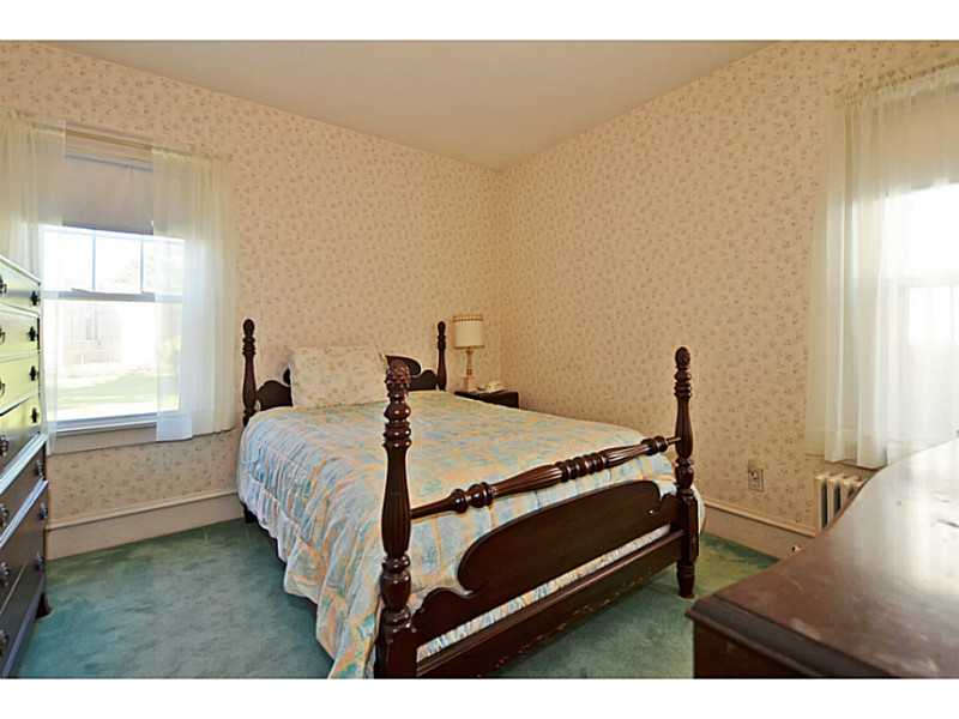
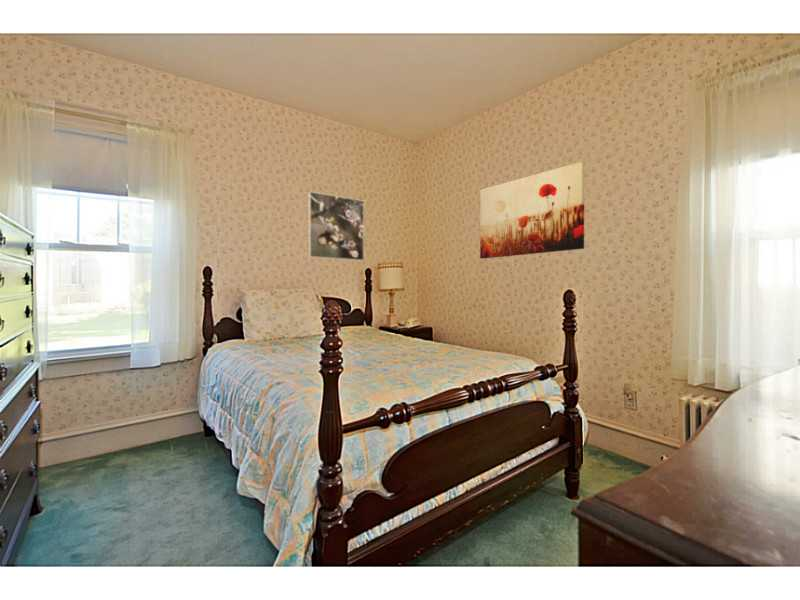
+ wall art (526, 215)
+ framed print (337, 227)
